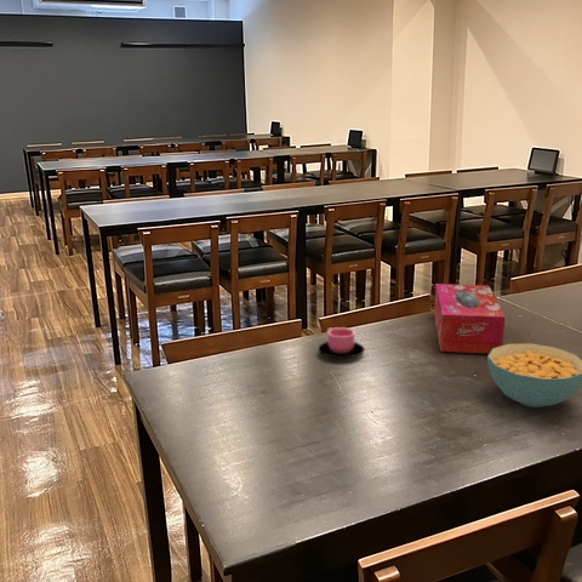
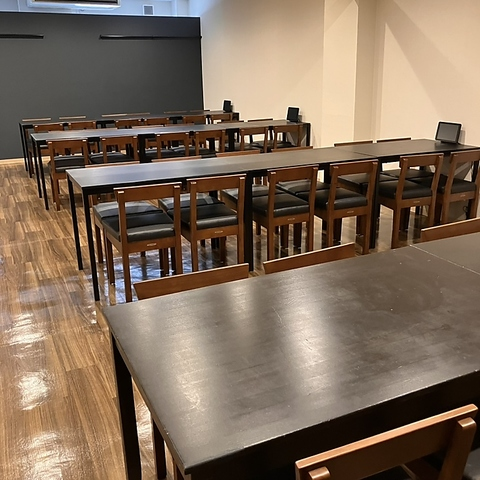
- cup (341, 342)
- tissue box (466, 315)
- cereal bowl (534, 381)
